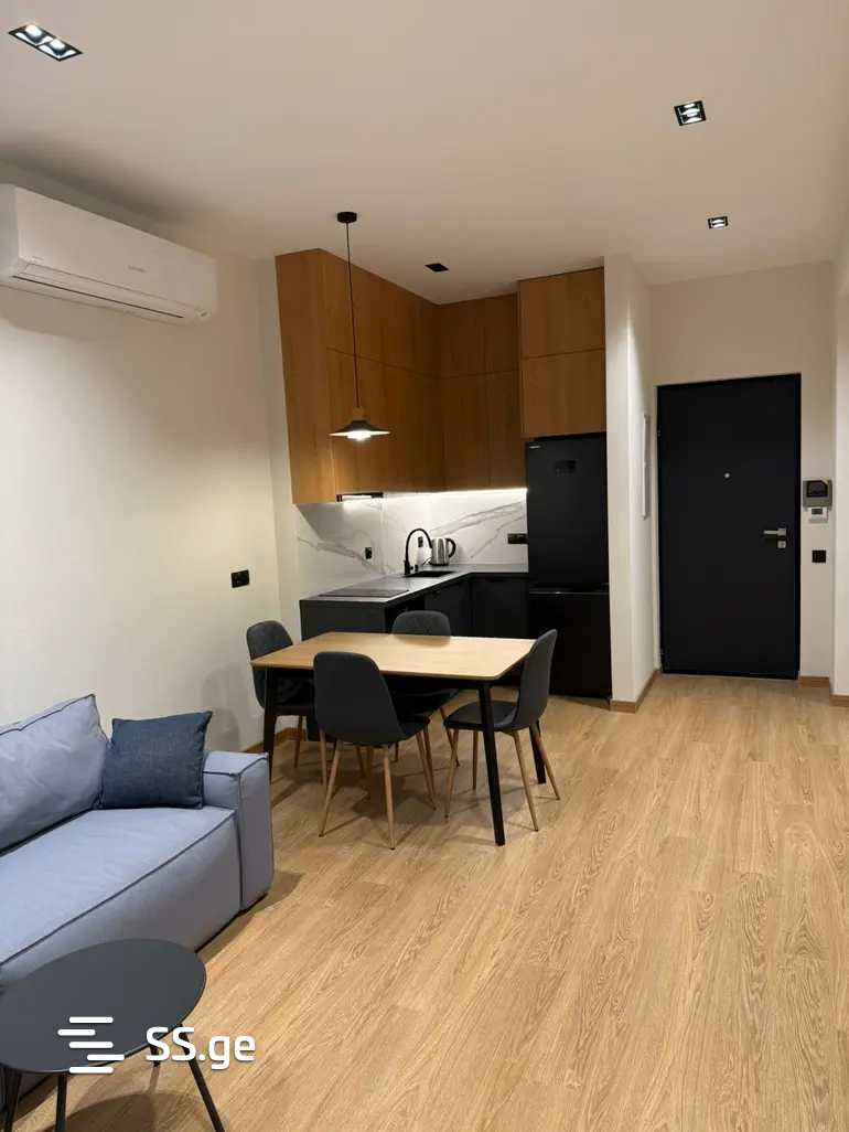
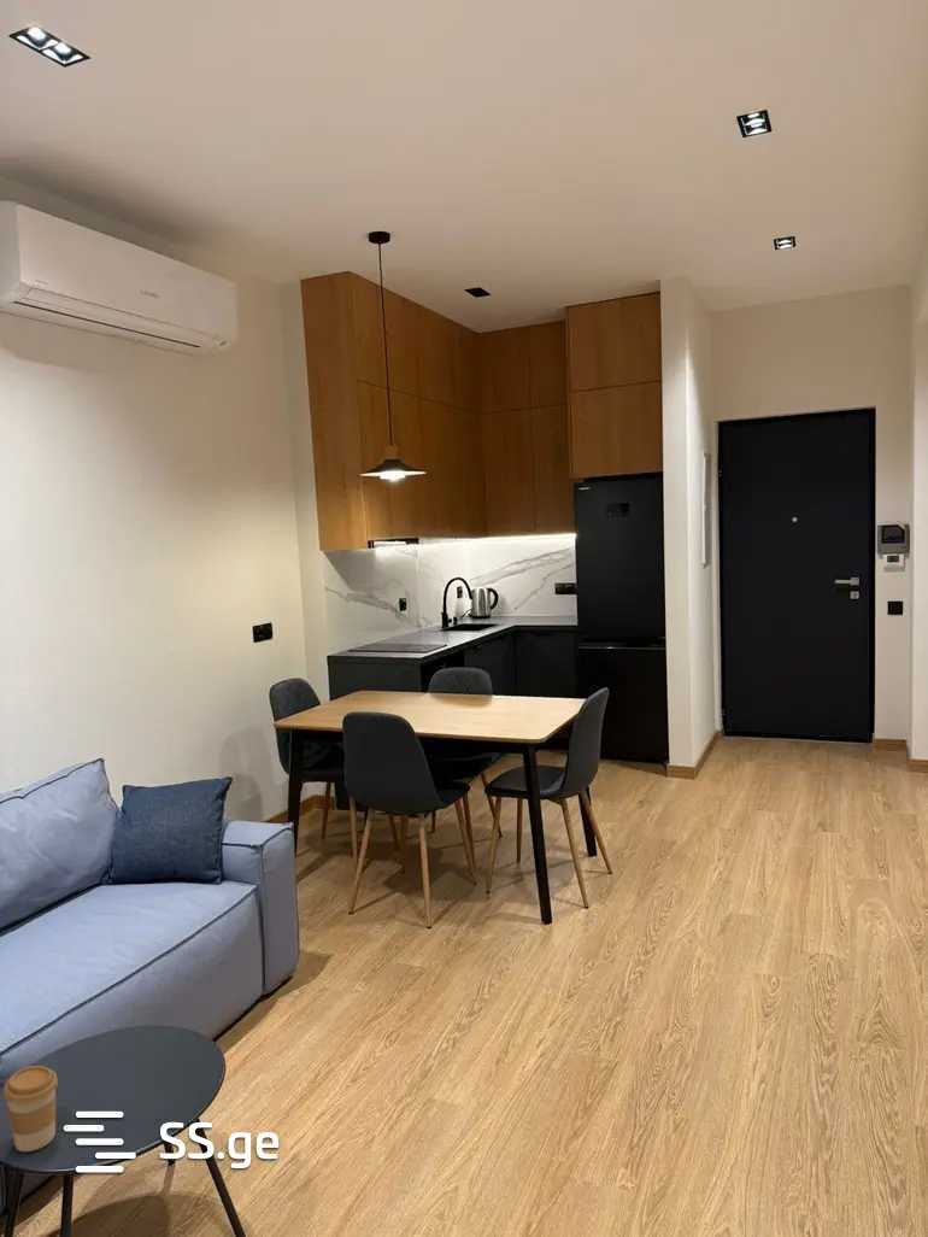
+ coffee cup (33, 1107)
